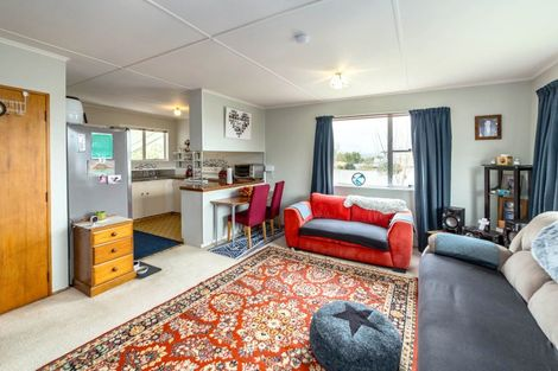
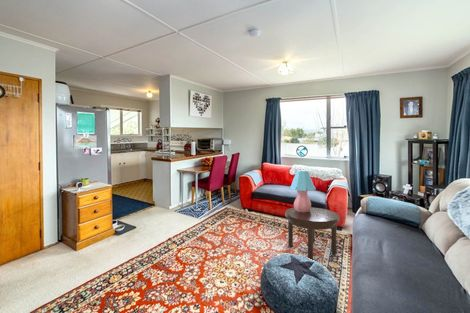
+ side table (311, 231)
+ table lamp (302, 190)
